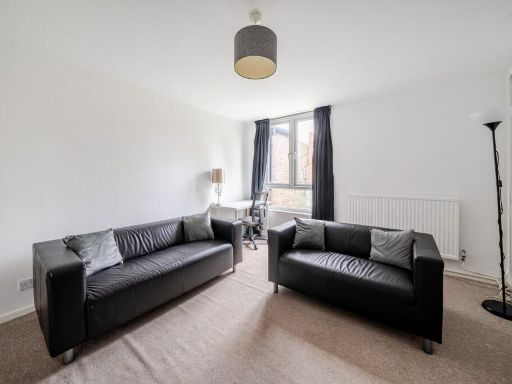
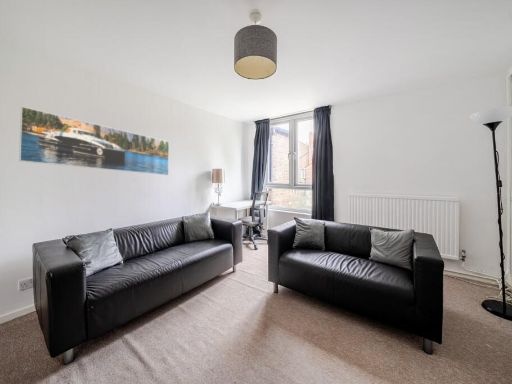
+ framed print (111, 149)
